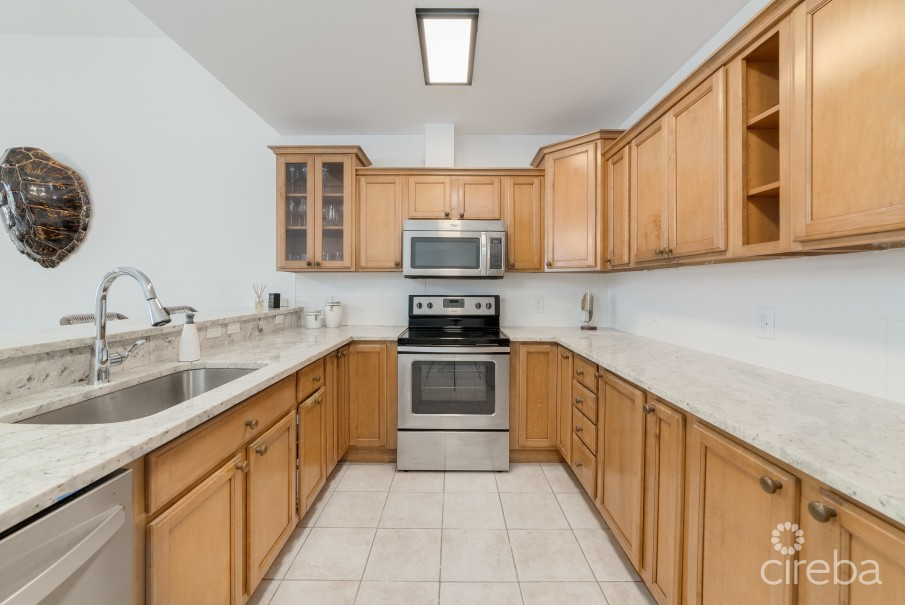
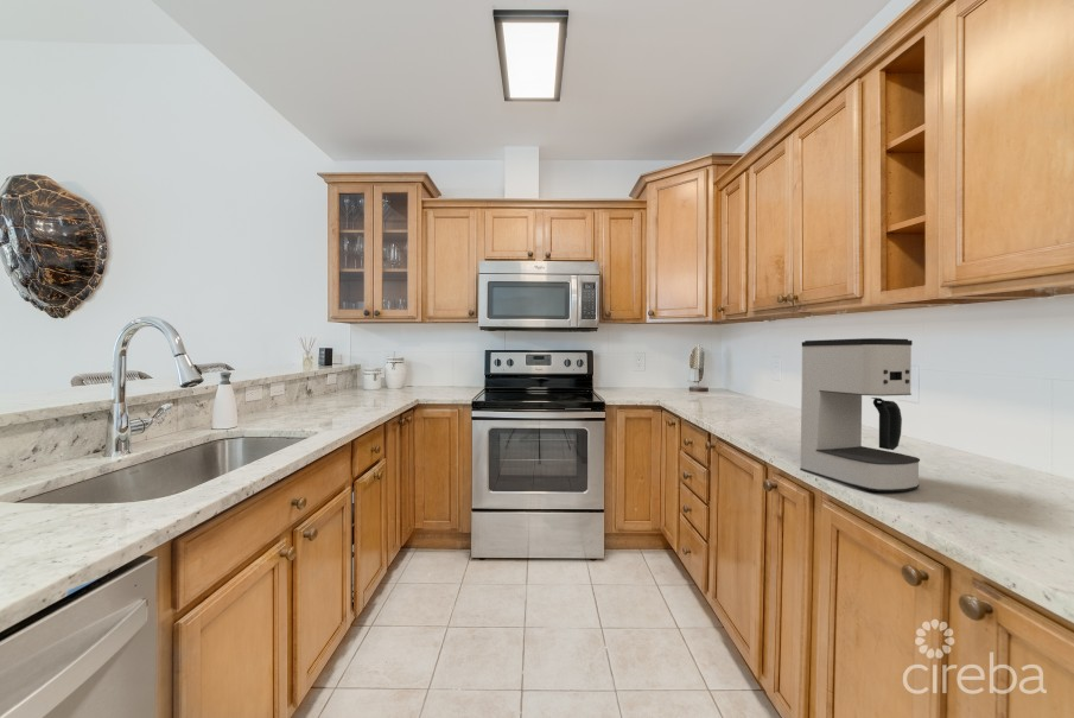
+ coffee maker (860, 408)
